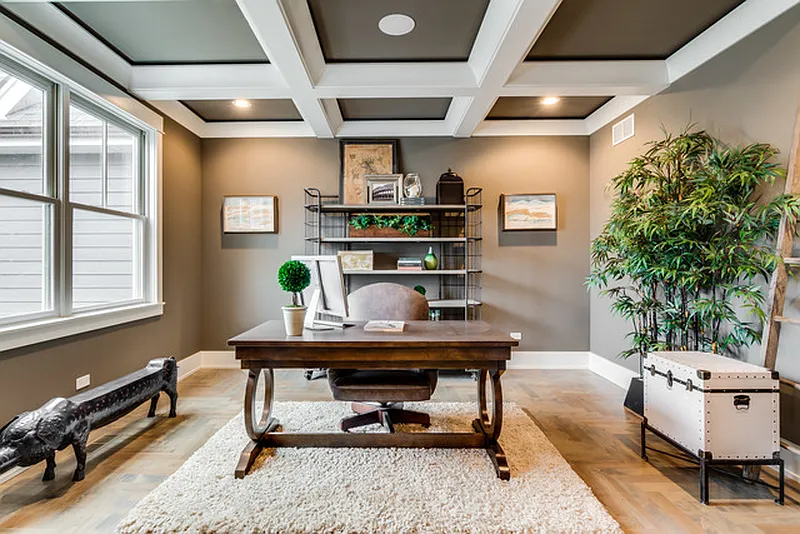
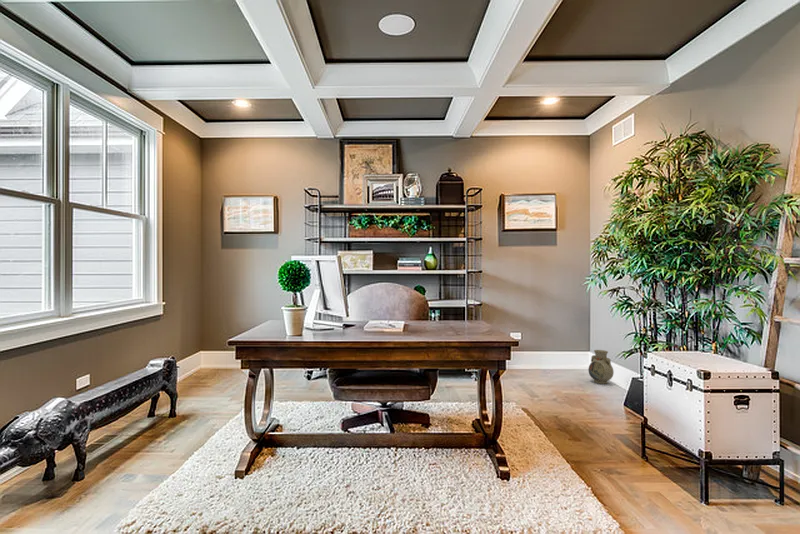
+ vase (600, 366)
